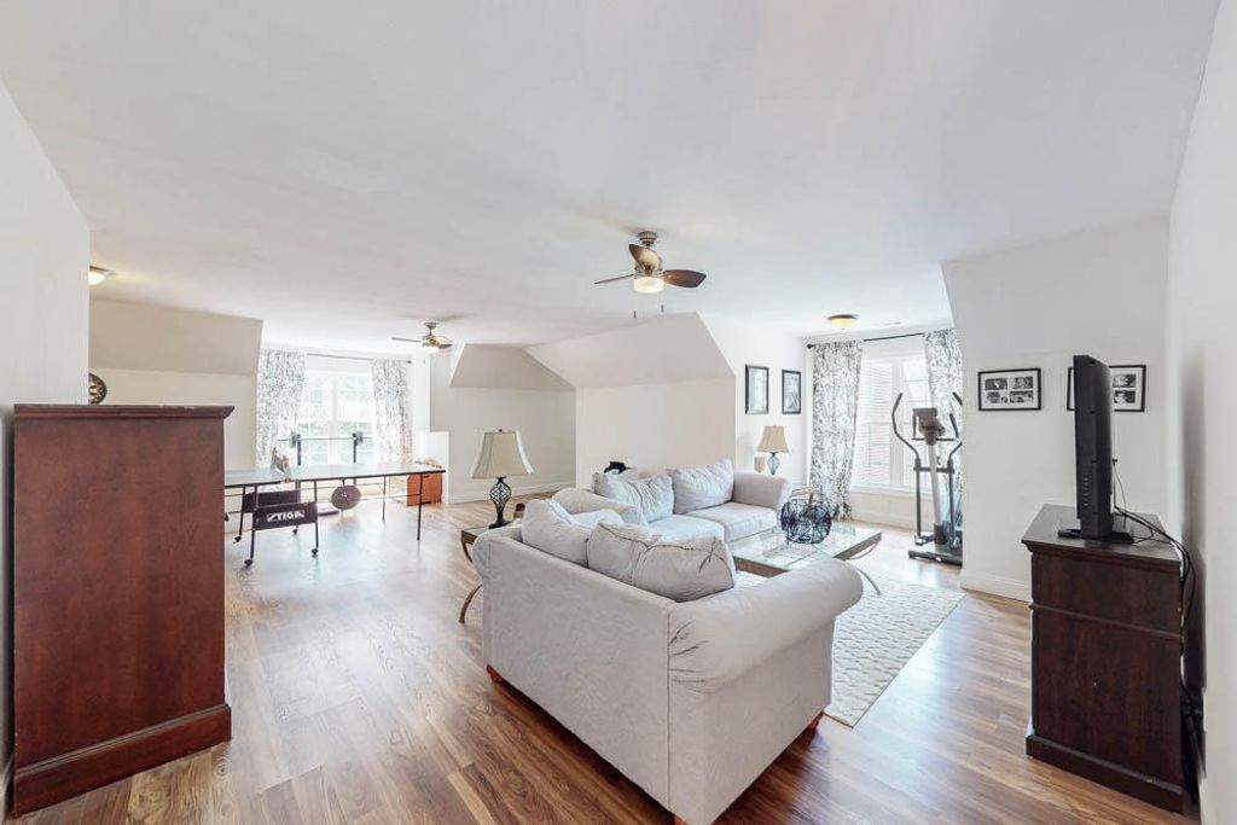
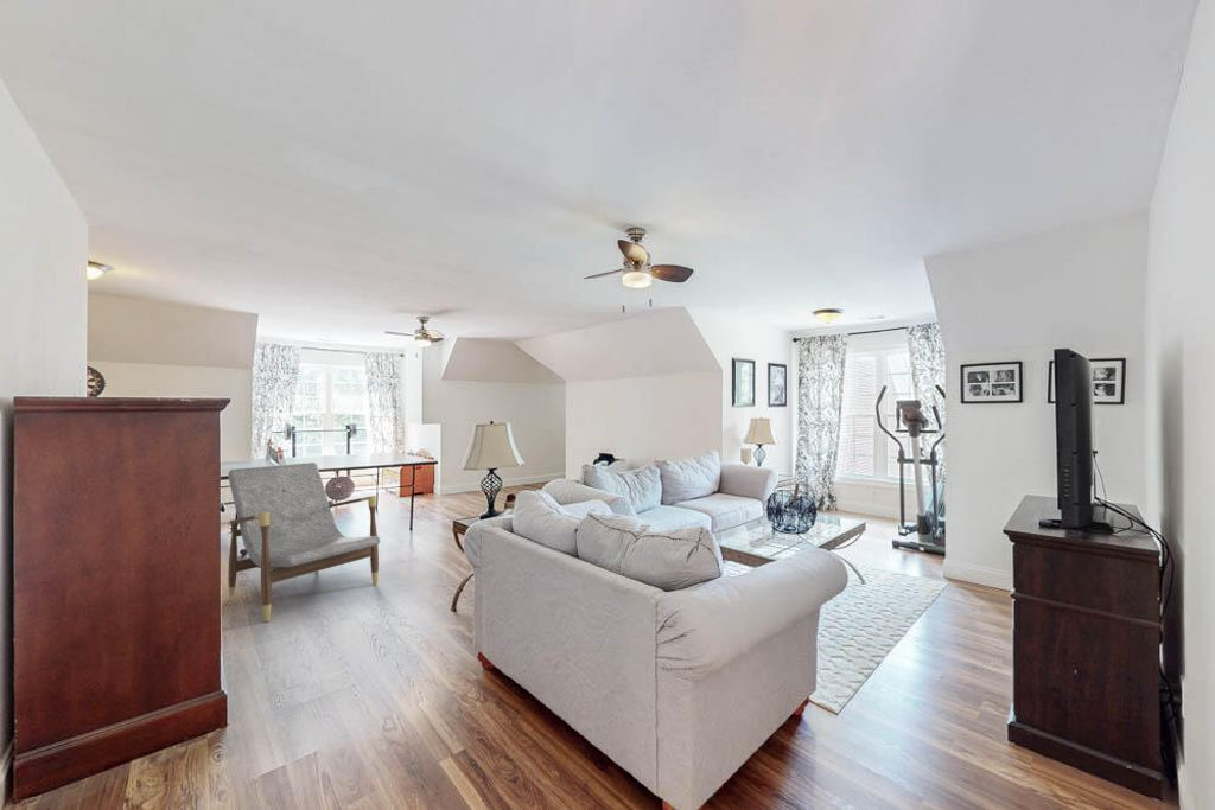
+ armchair (303, 530)
